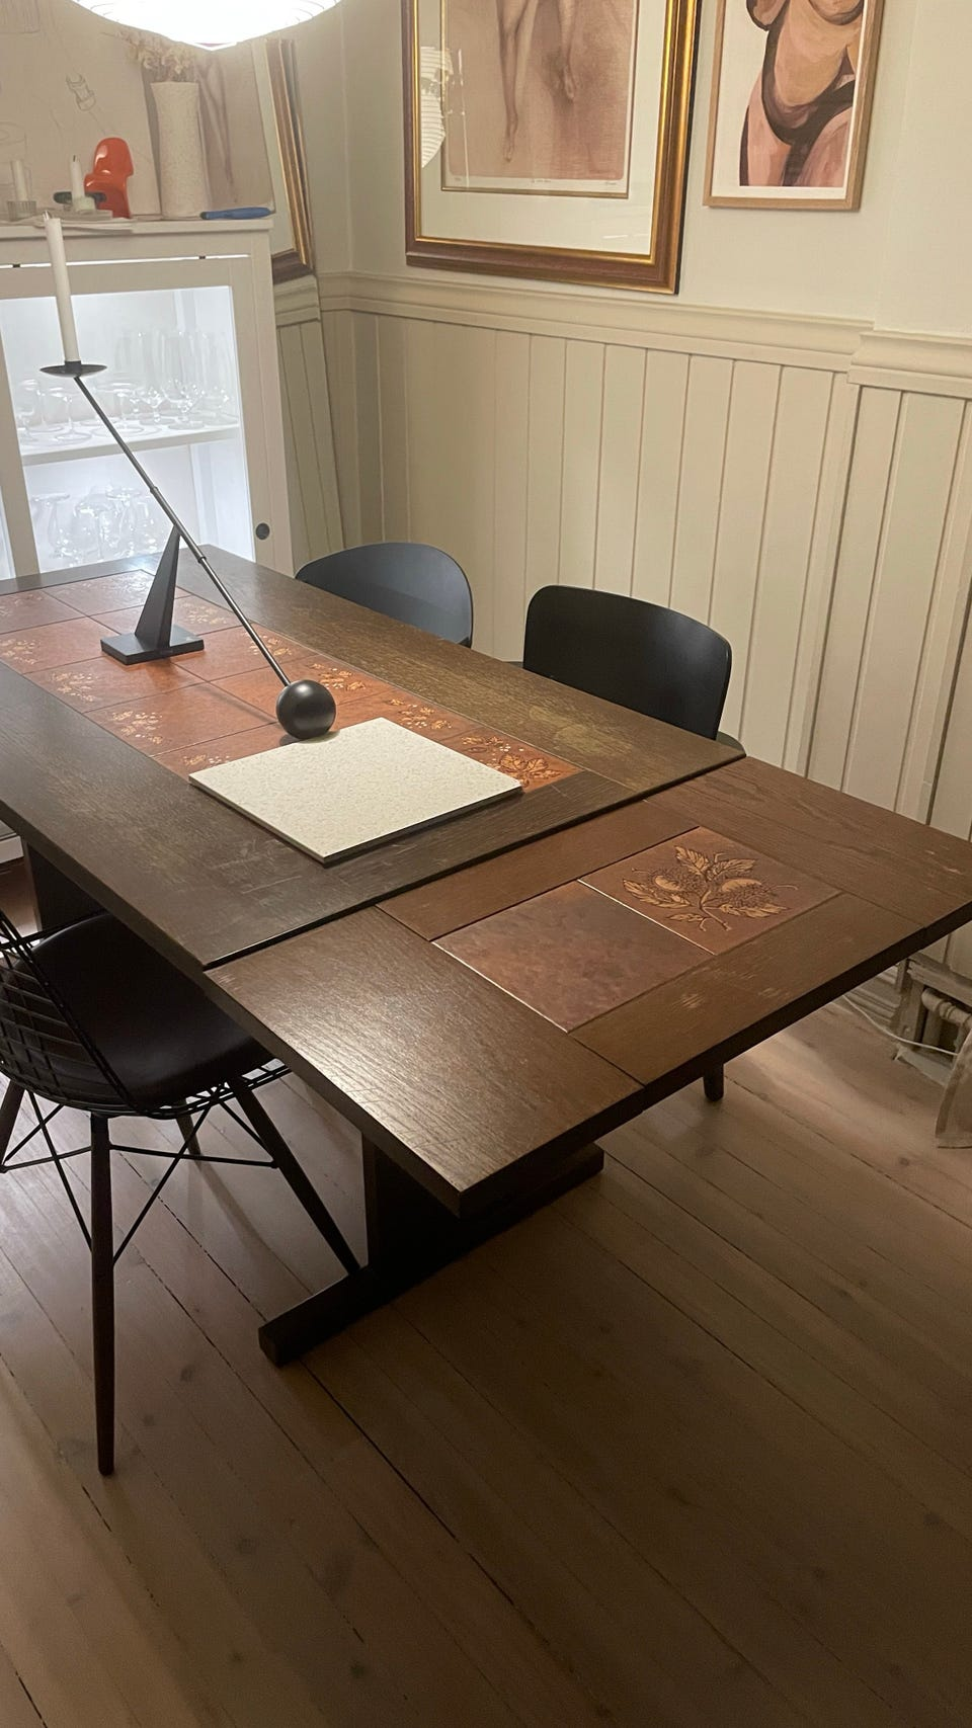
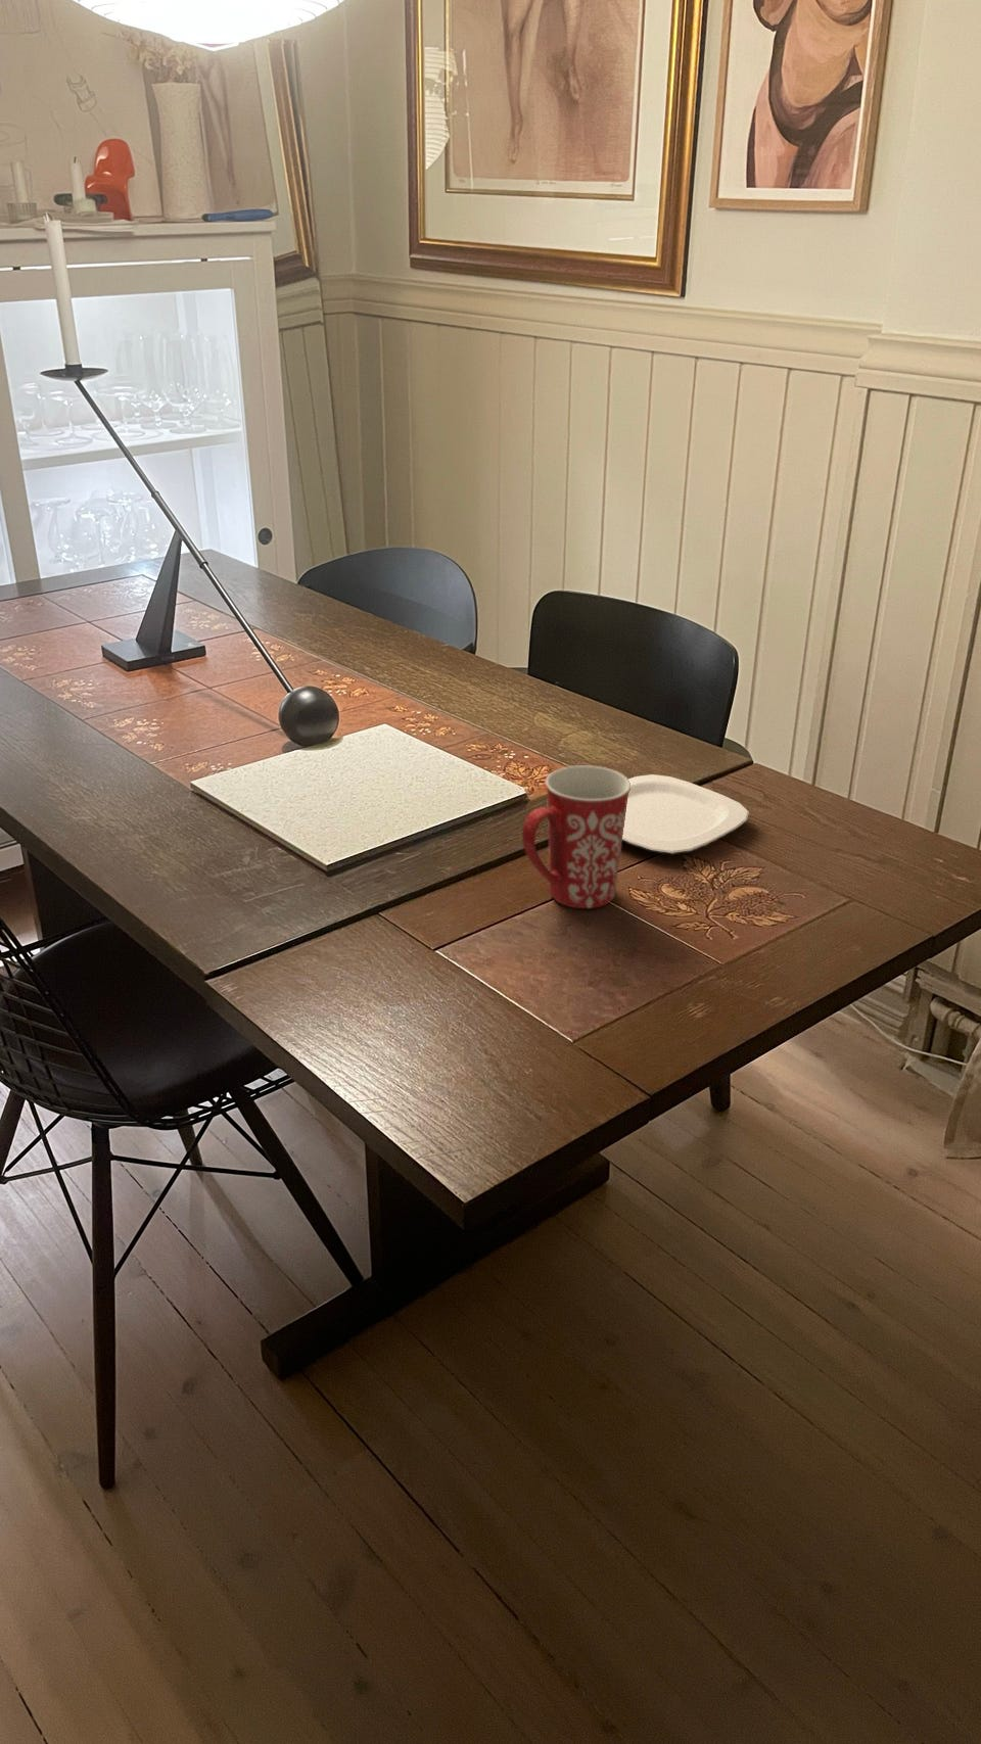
+ mug (571, 842)
+ plate (661, 816)
